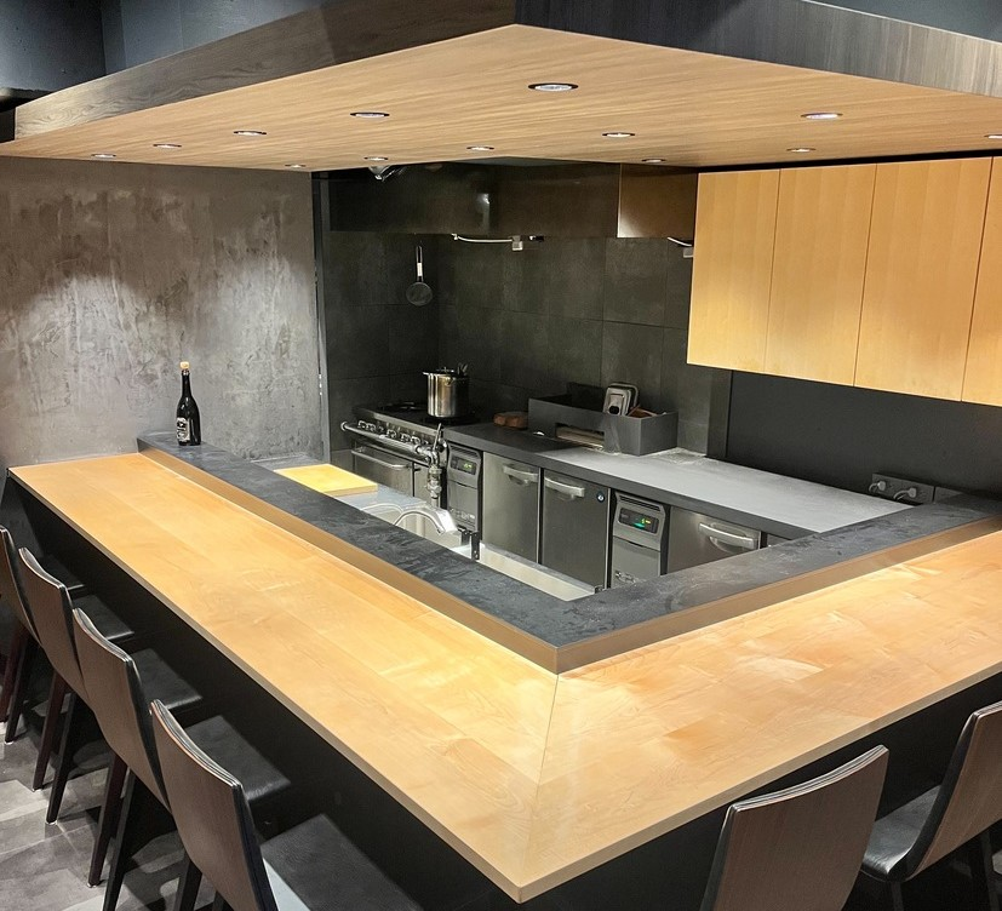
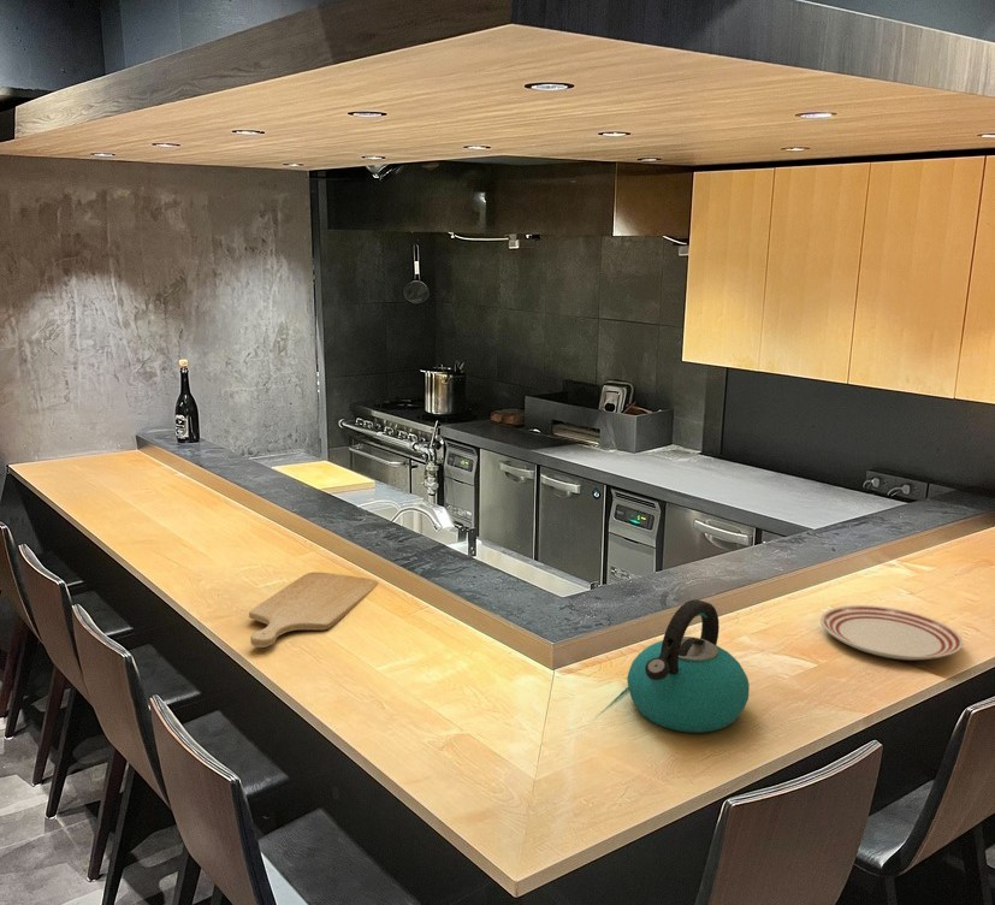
+ chopping board (304, 608)
+ kettle (685, 659)
+ dinner plate (889, 634)
